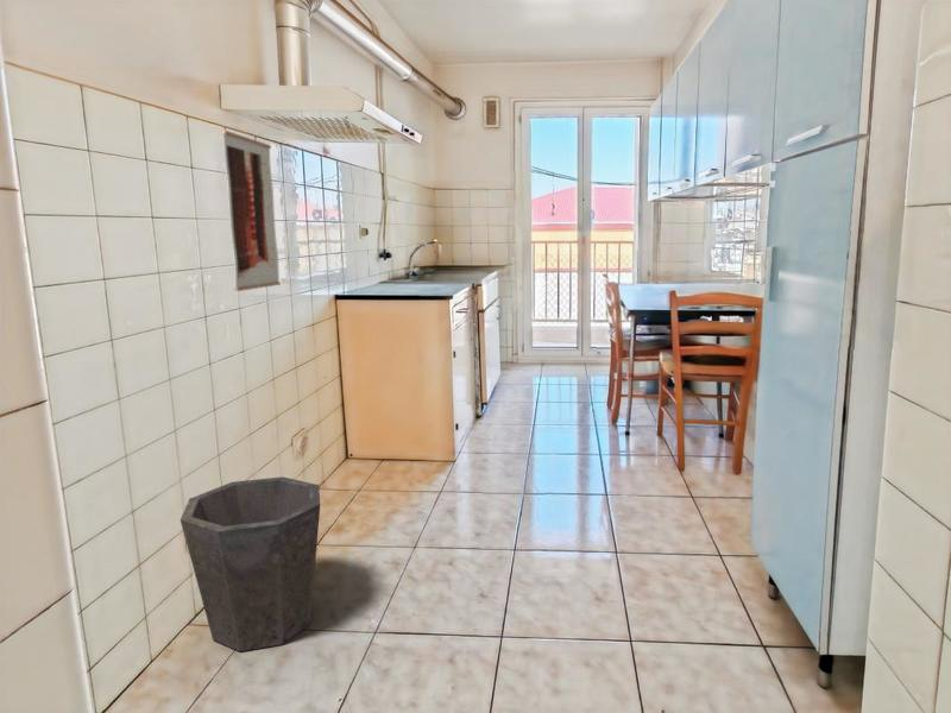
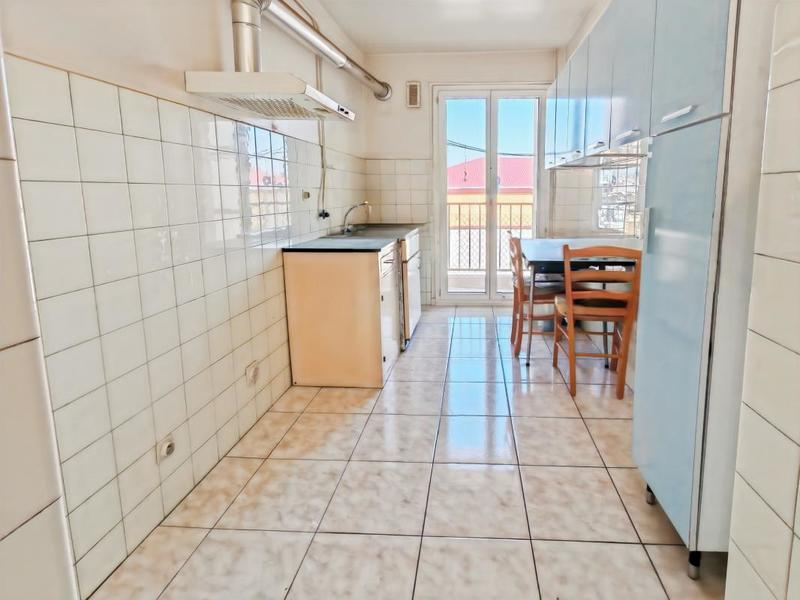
- waste bin (258, 562)
- wall art (253, 214)
